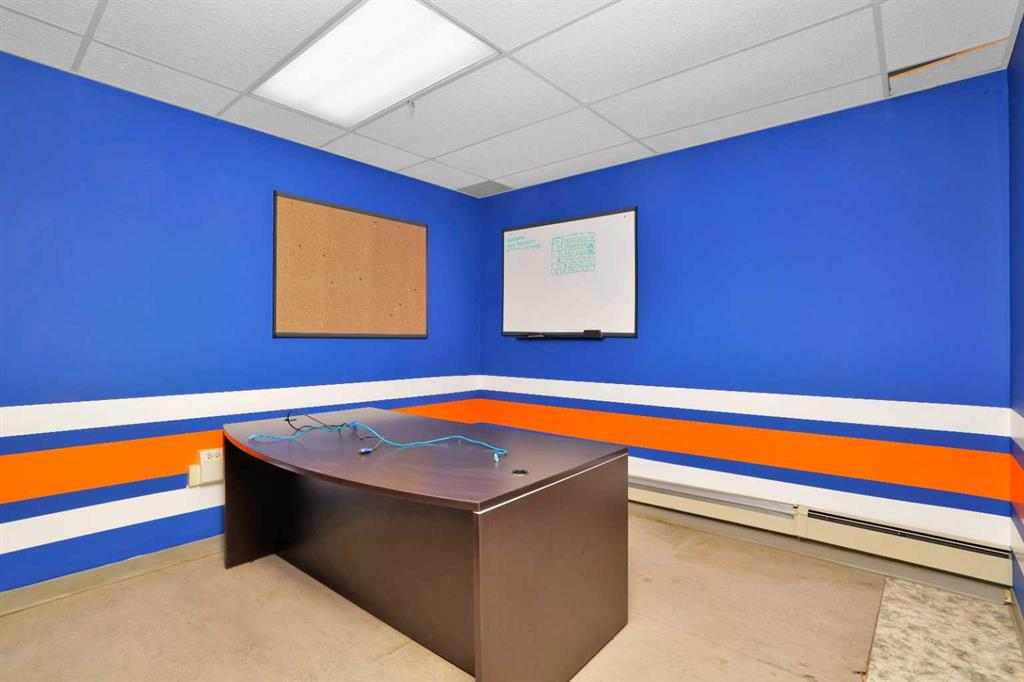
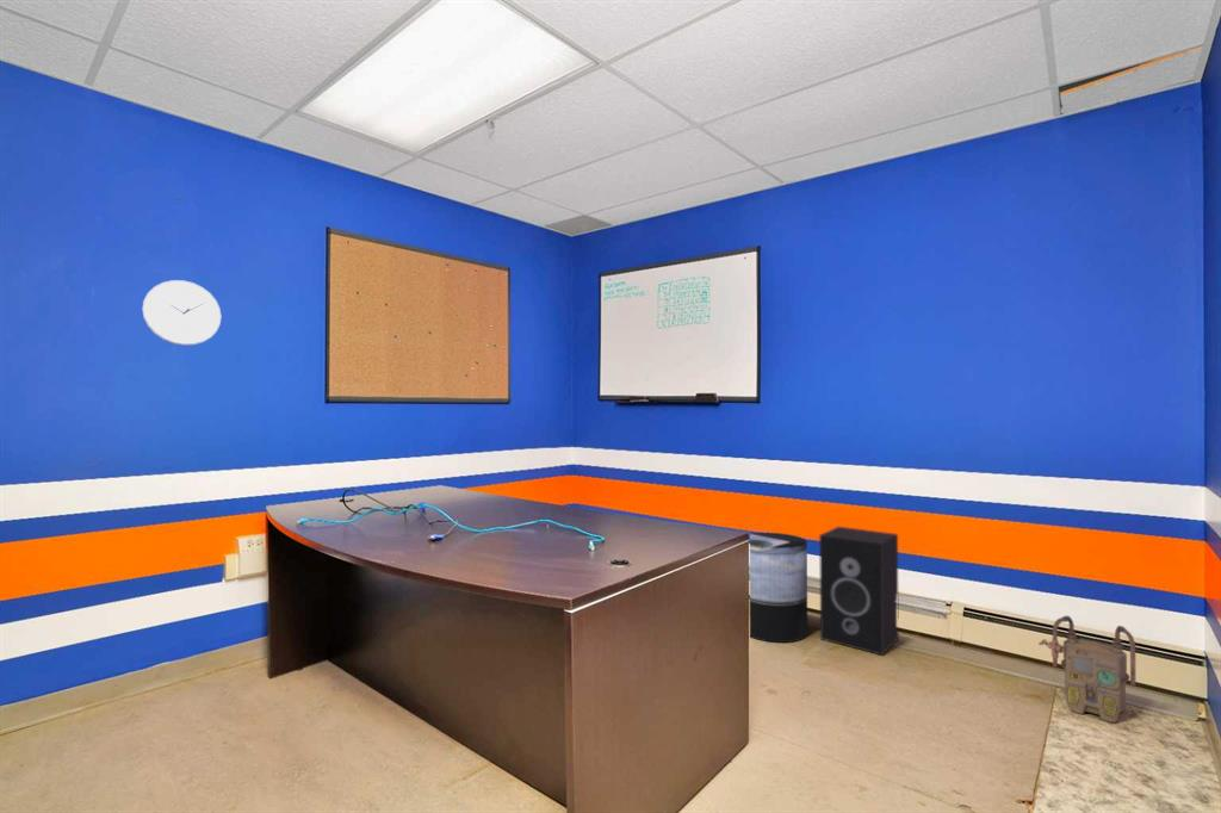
+ speaker (859, 587)
+ wall clock (184, 312)
+ trash can (771, 584)
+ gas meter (1085, 662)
